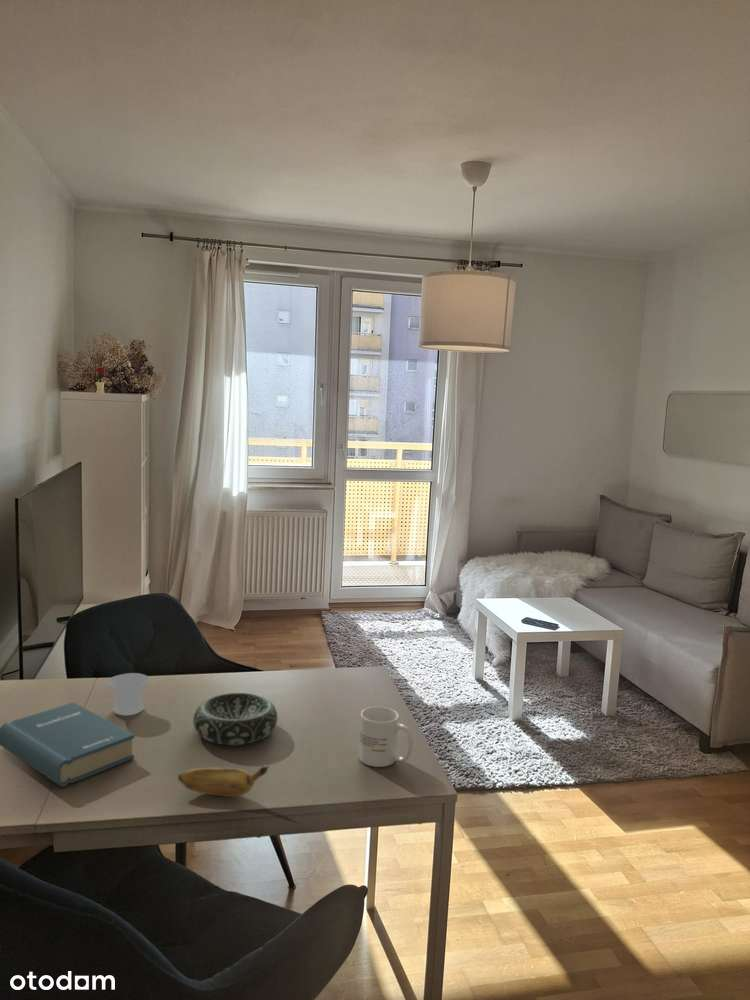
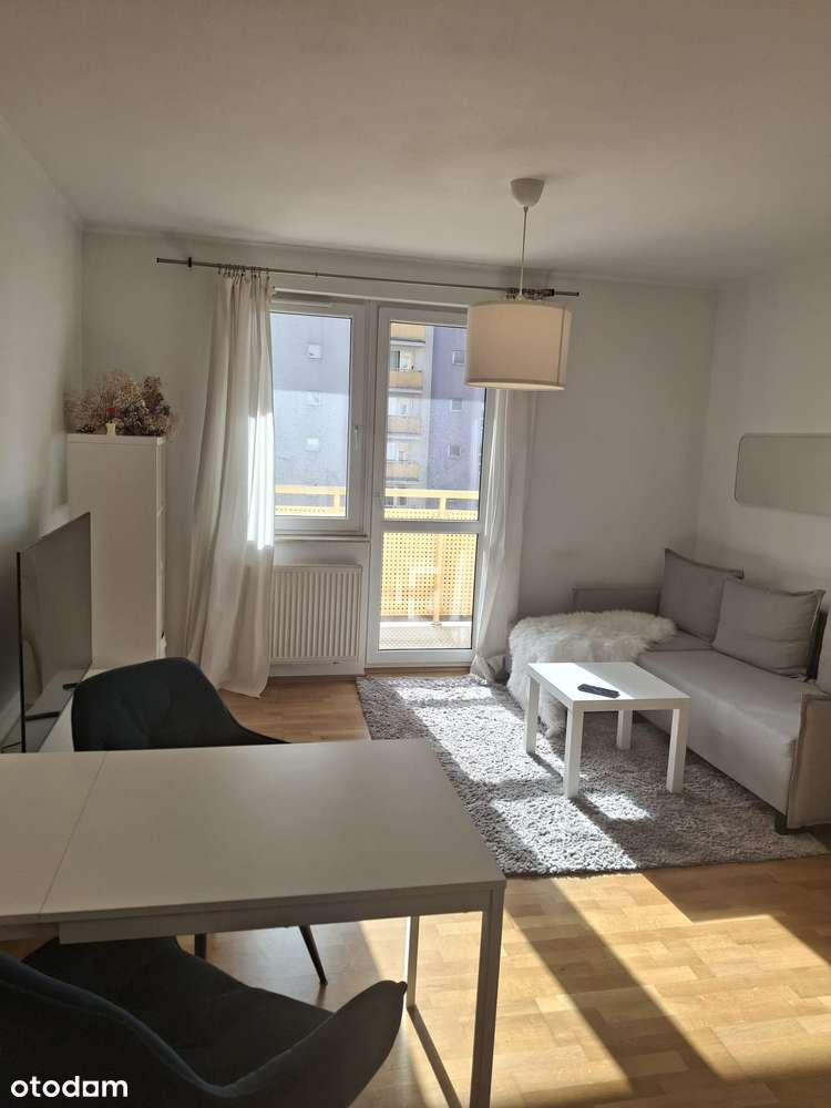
- mug (385, 736)
- banana (223, 778)
- hardback book (66, 741)
- cup (128, 695)
- decorative bowl (235, 718)
